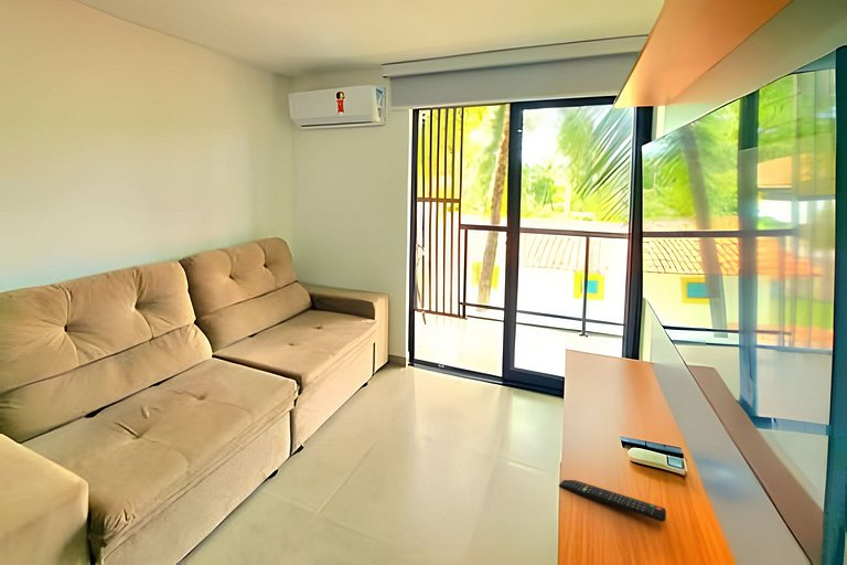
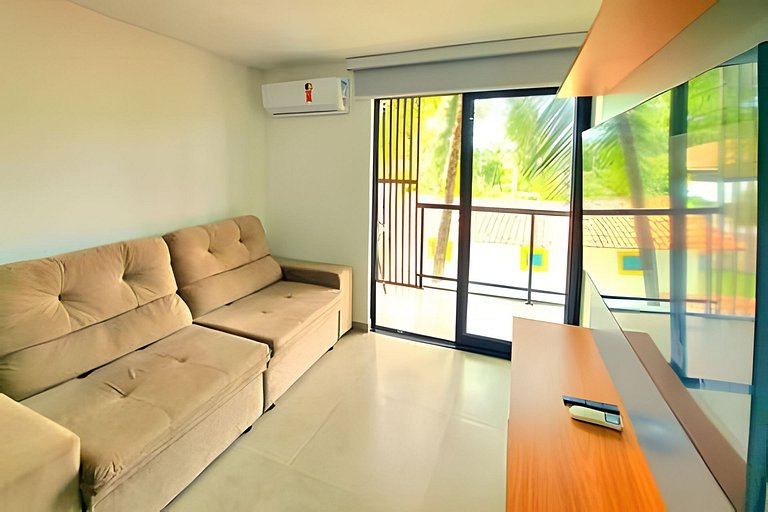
- remote control (610, 499)
